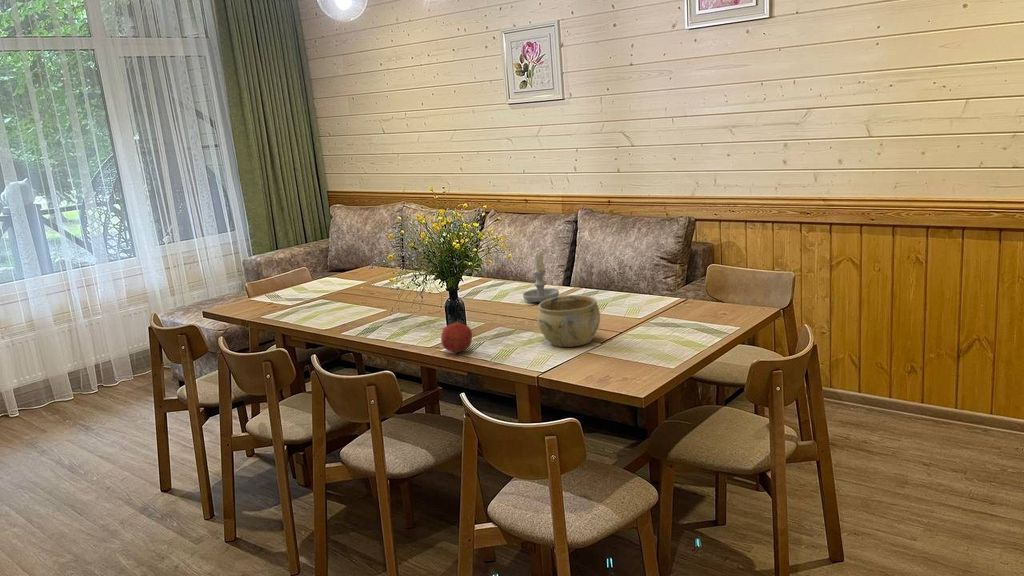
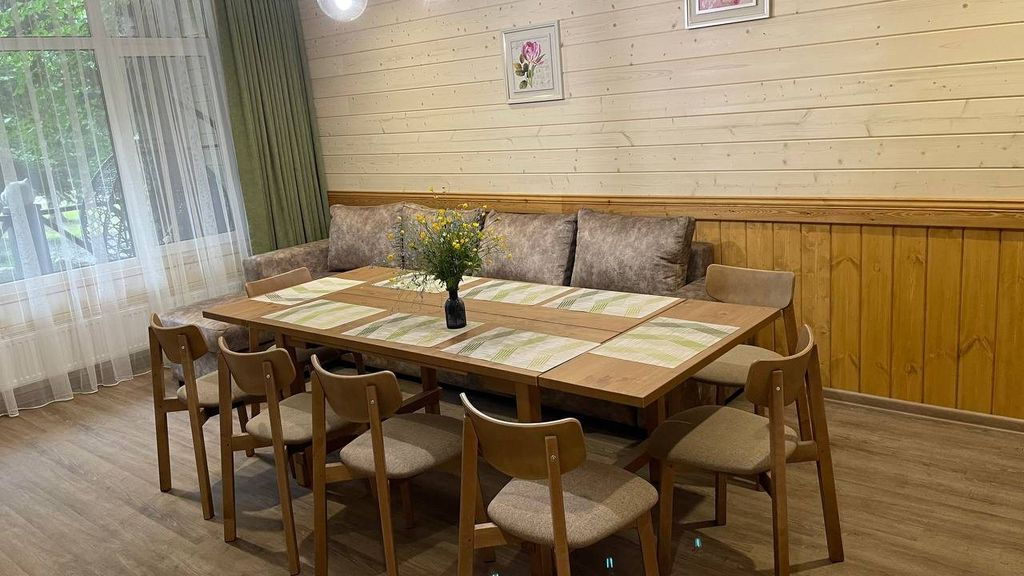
- ceramic bowl (568, 321)
- fruit (456, 336)
- candle (539, 275)
